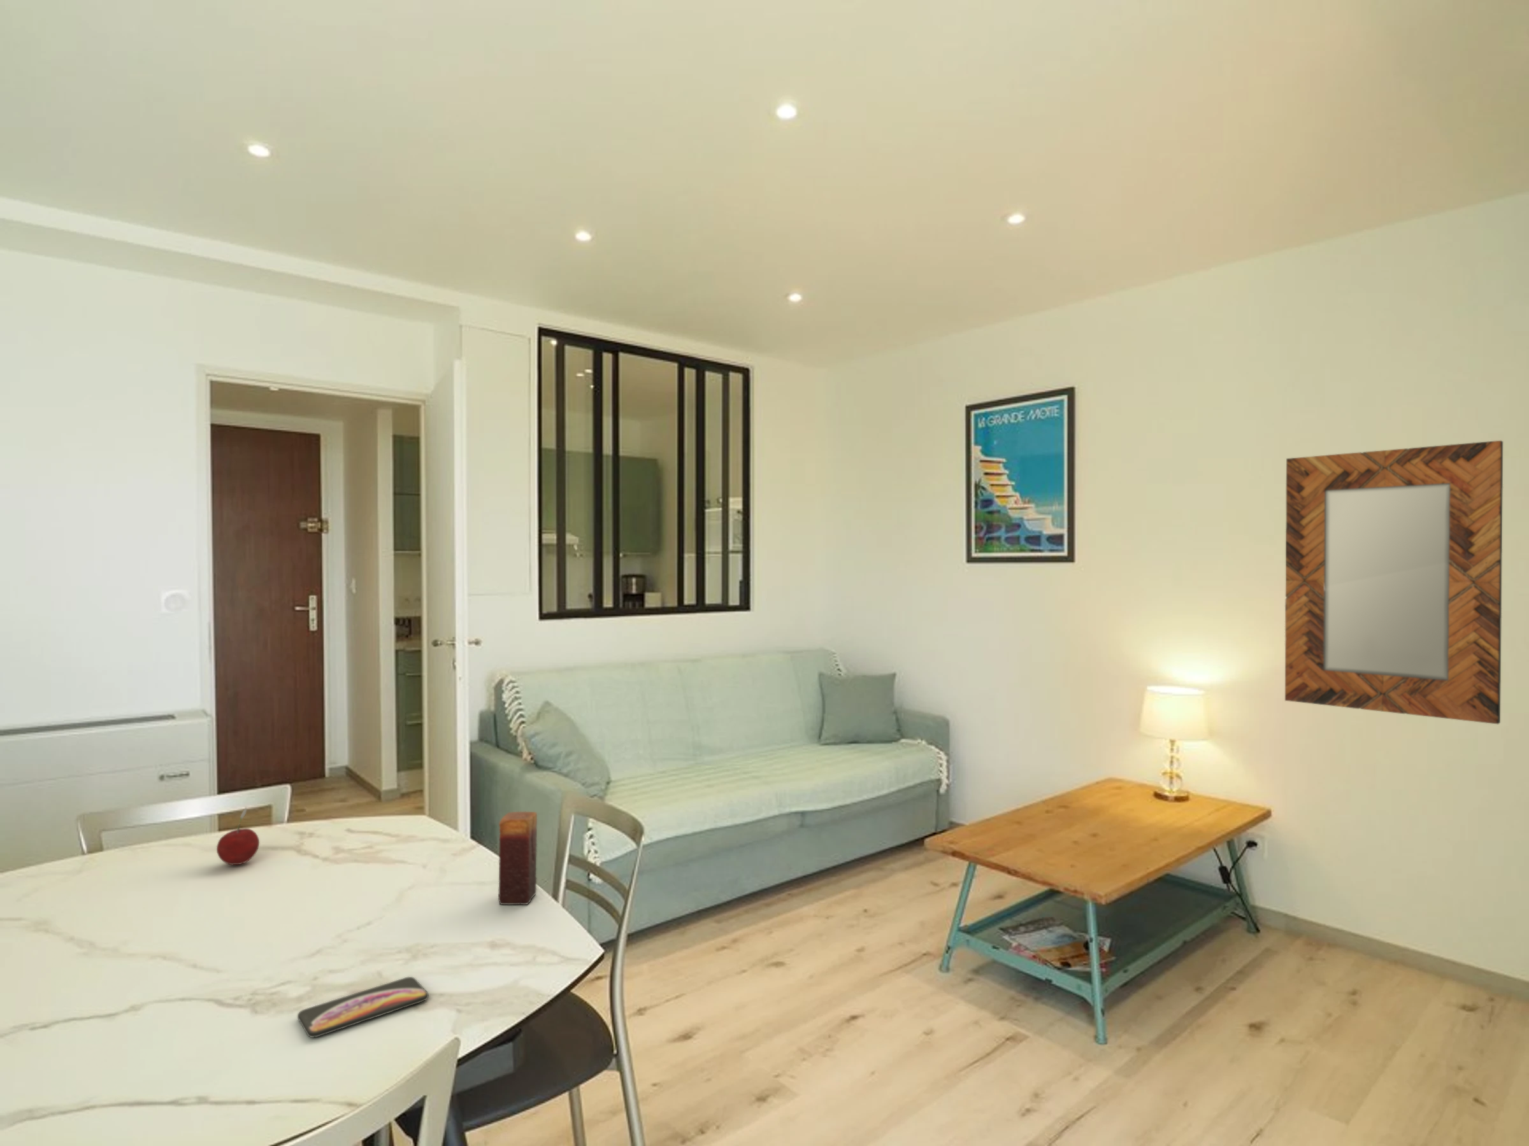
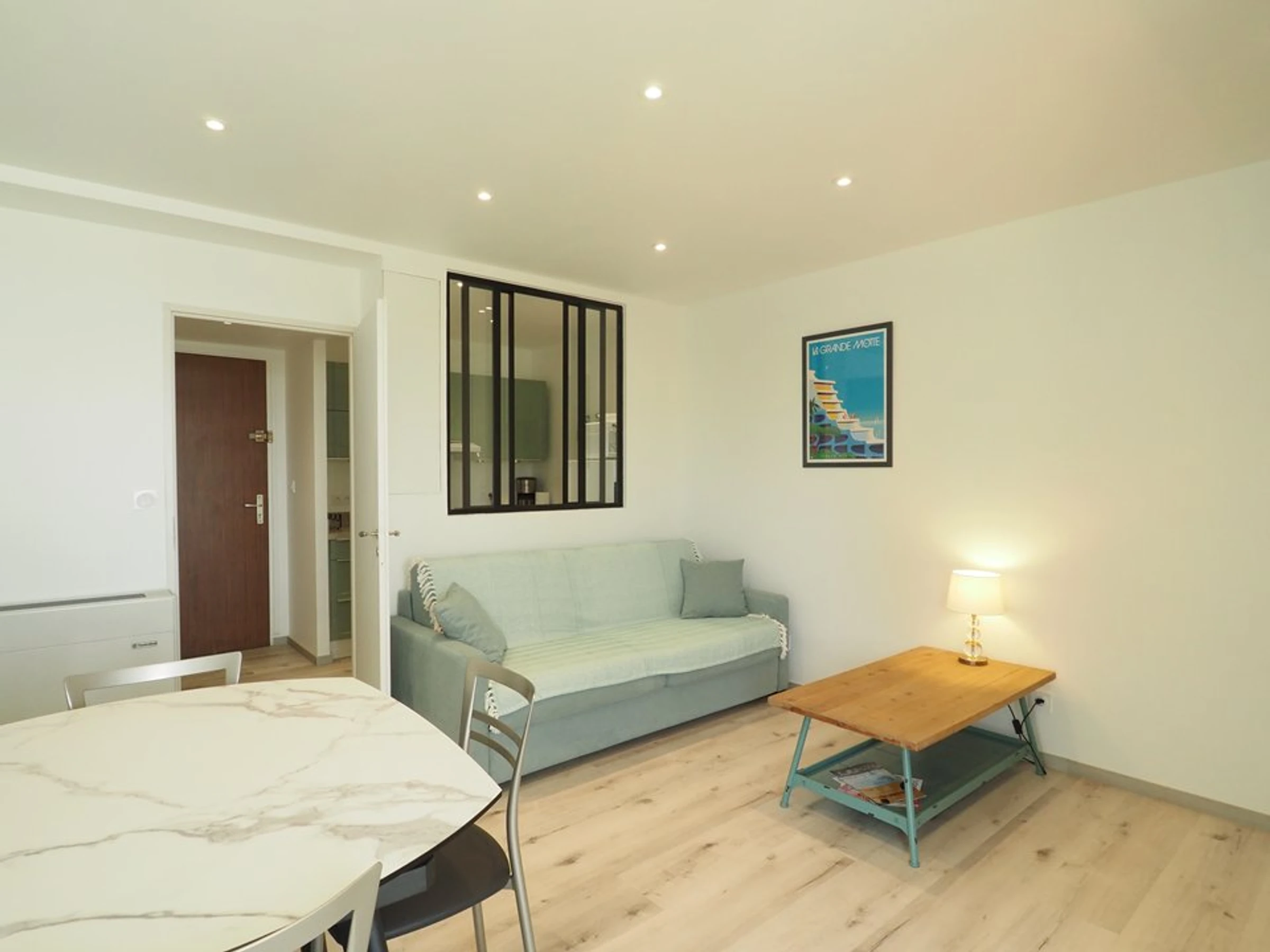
- candle (518, 856)
- home mirror (1385, 580)
- fruit (237, 837)
- smartphone (365, 1005)
